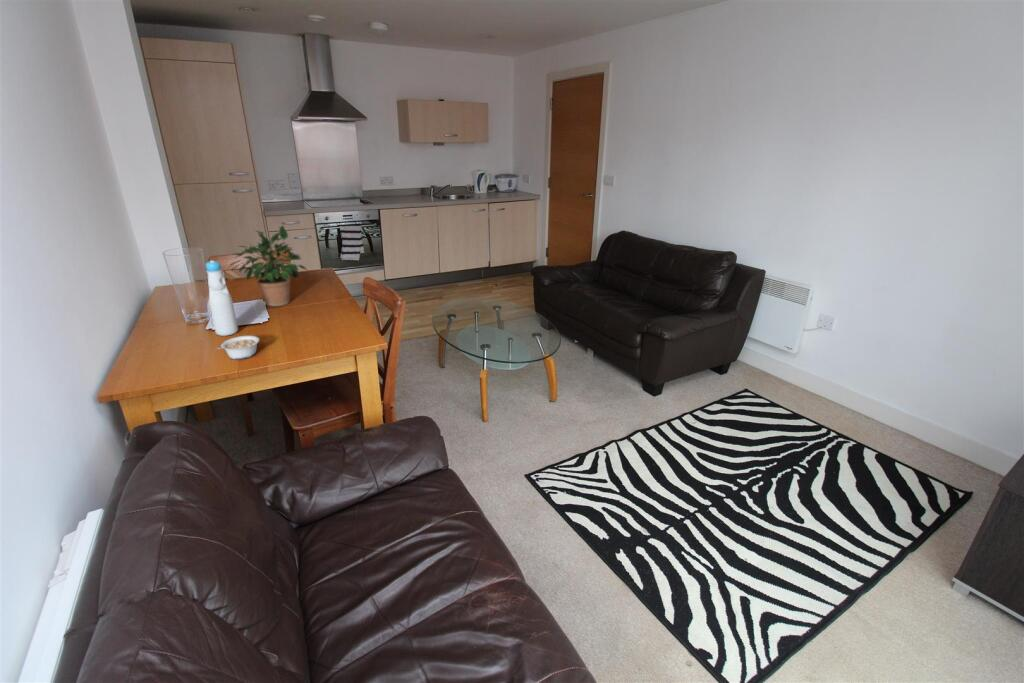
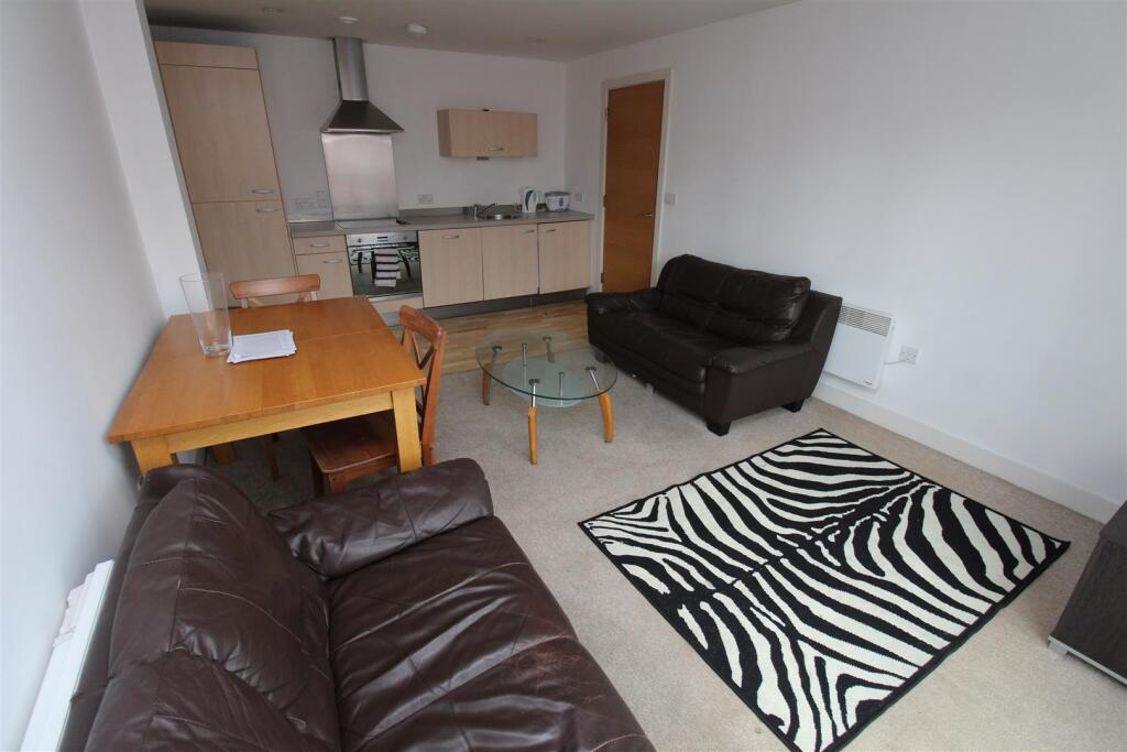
- potted plant (265, 267)
- legume (240, 347)
- bottle (220, 297)
